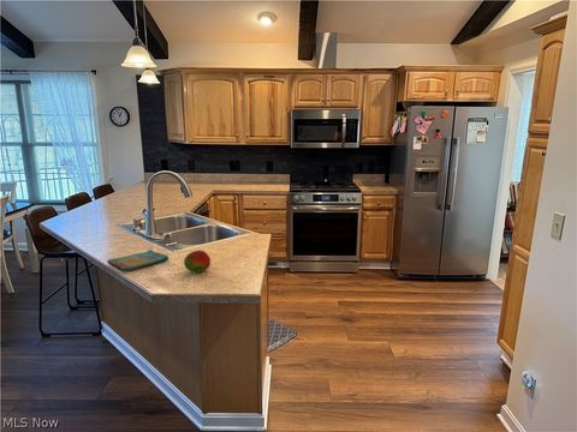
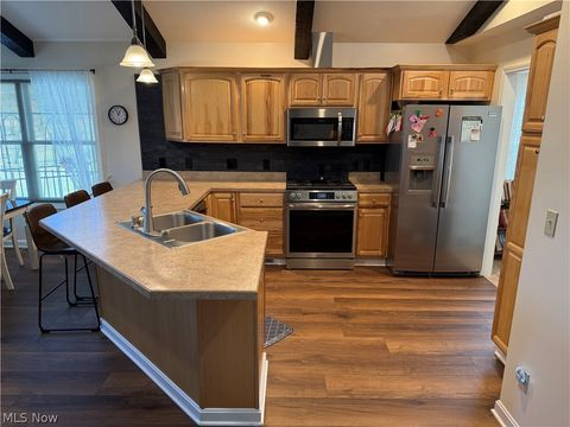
- fruit (197, 260)
- dish towel (138, 259)
